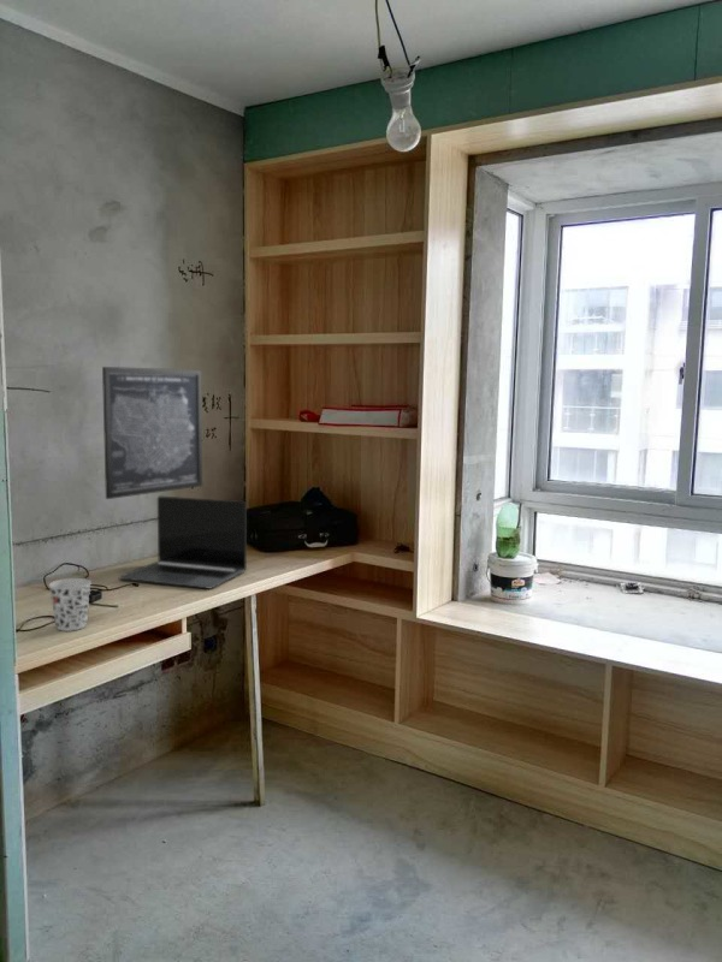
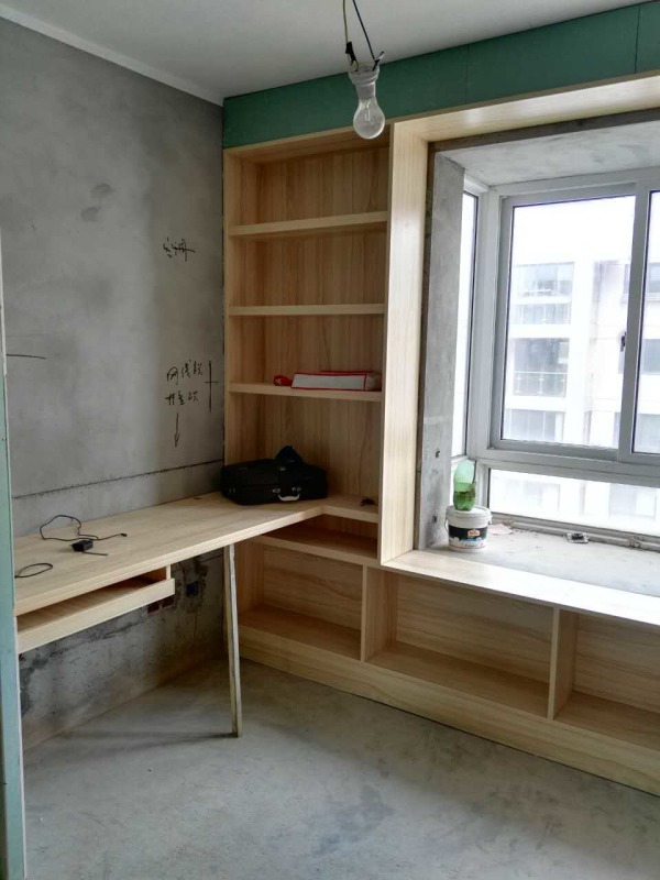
- cup (70, 605)
- laptop (183, 540)
- wall art (155, 430)
